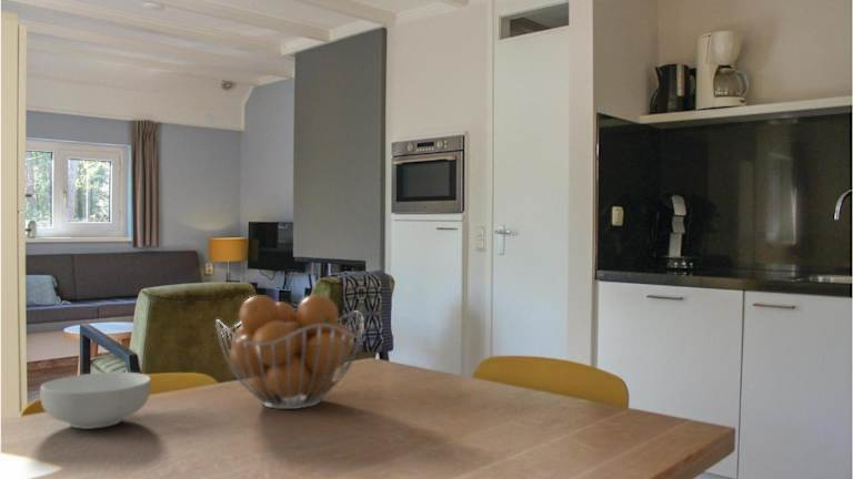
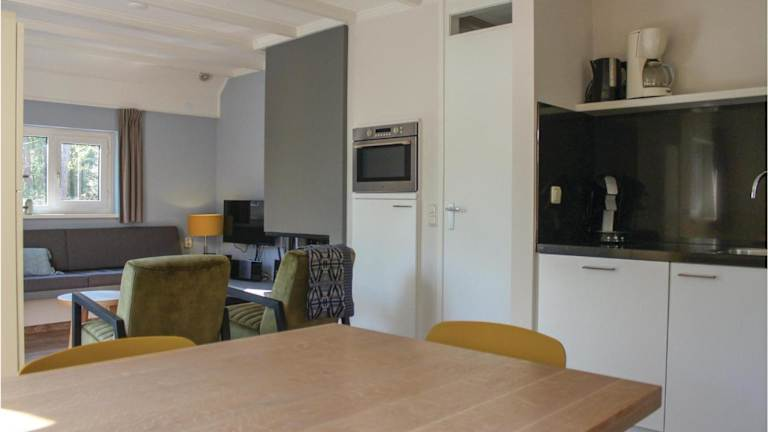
- cereal bowl (97, 401)
- fruit basket (291, 347)
